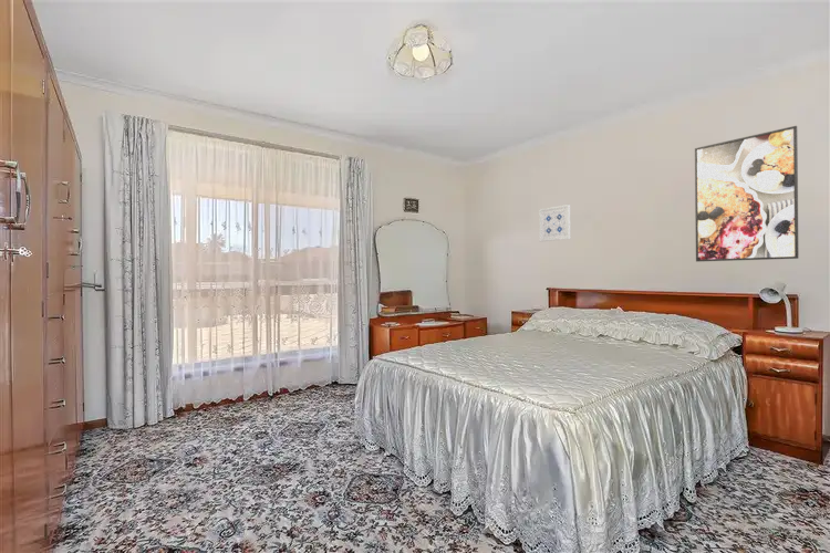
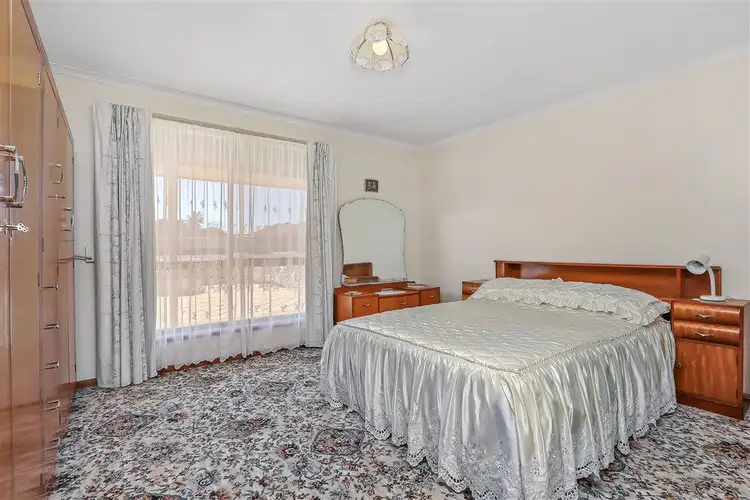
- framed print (743, 199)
- wall art (553, 223)
